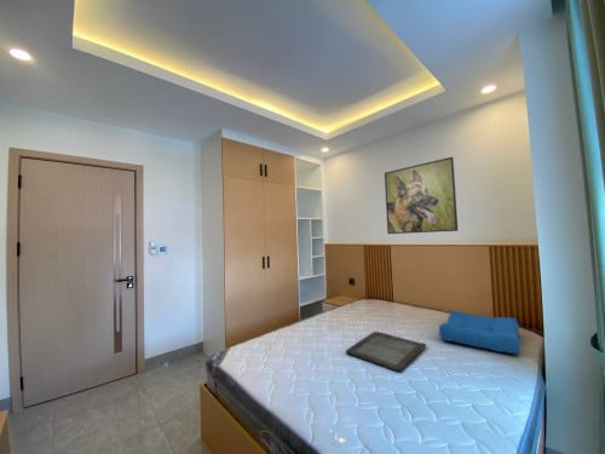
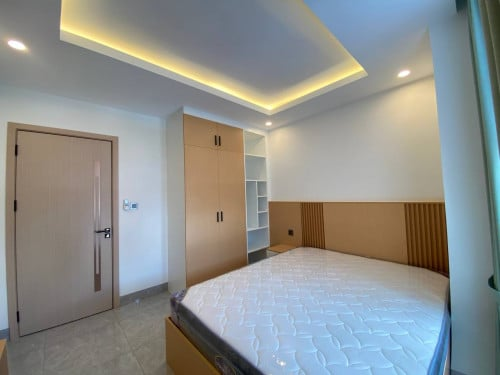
- seat cushion (479, 329)
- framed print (417, 199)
- serving tray (385, 347)
